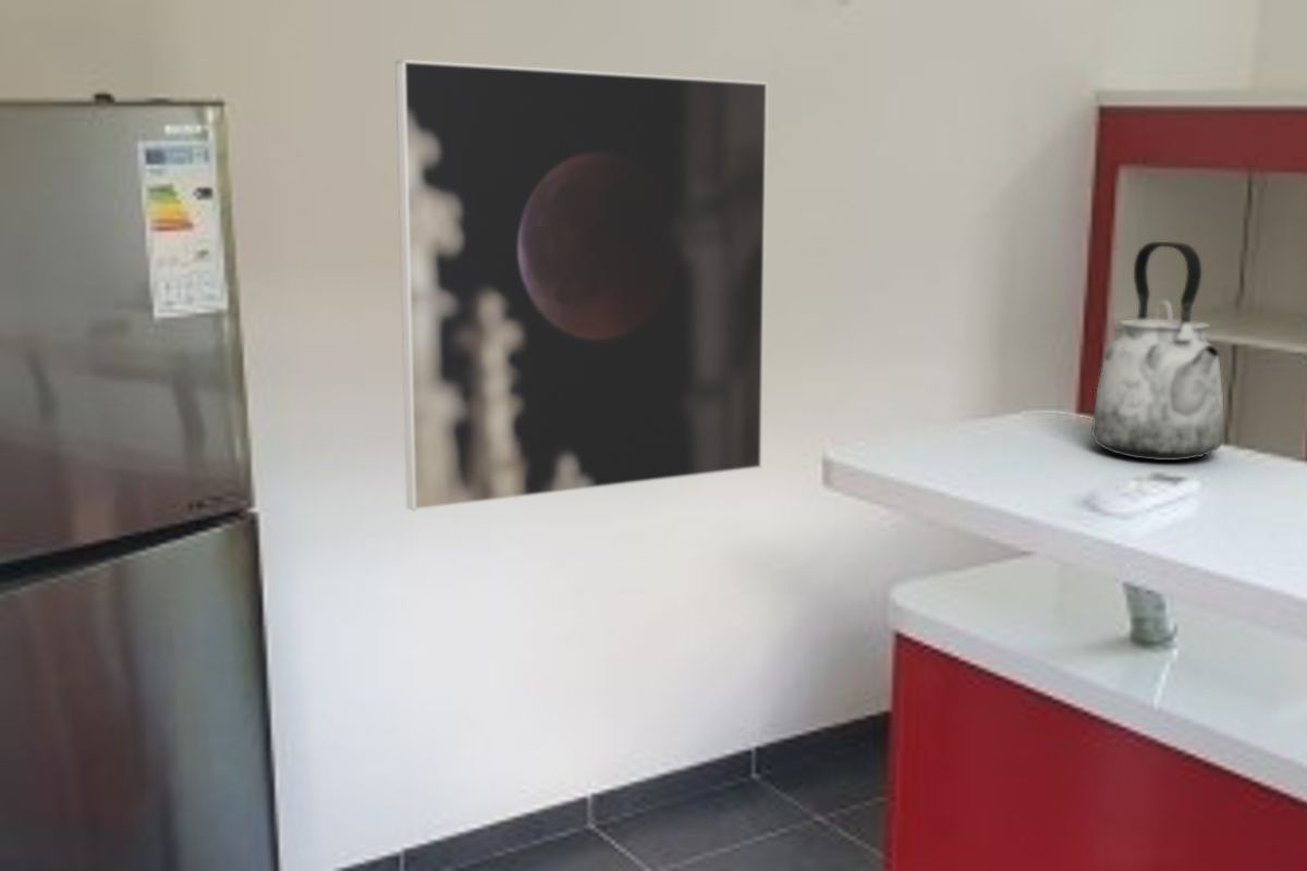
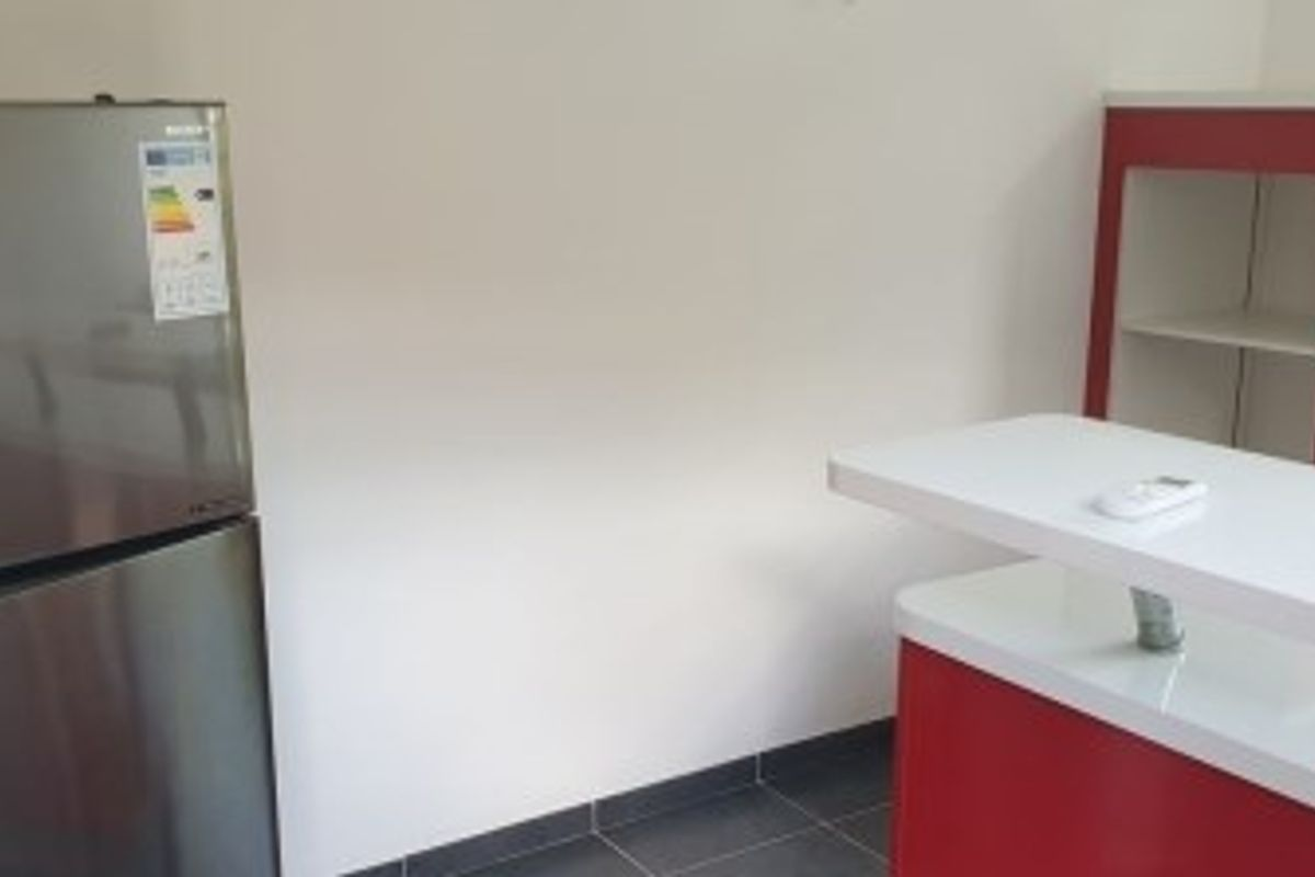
- kettle (1172, 352)
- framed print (596, 284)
